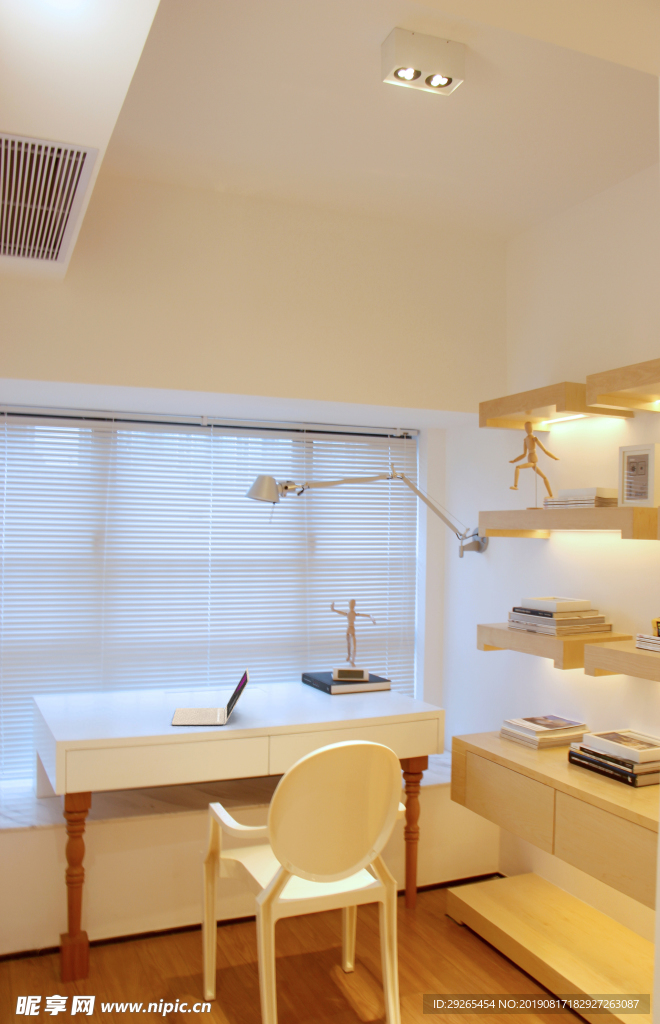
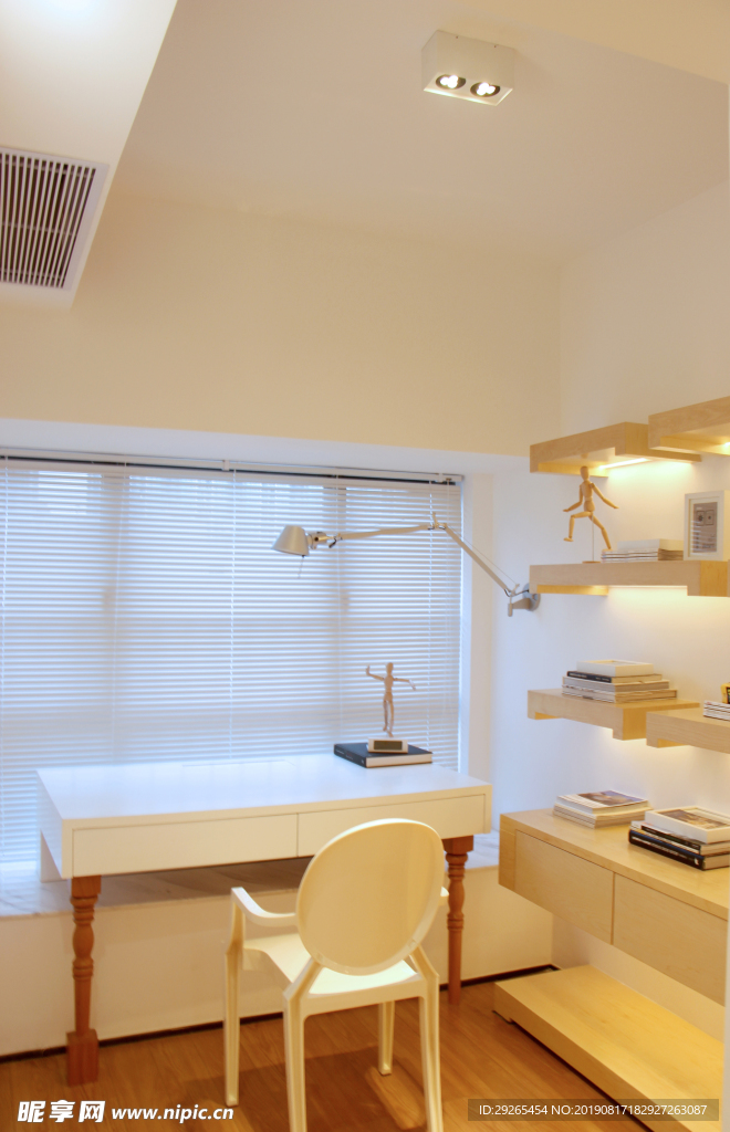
- laptop (212, 708)
